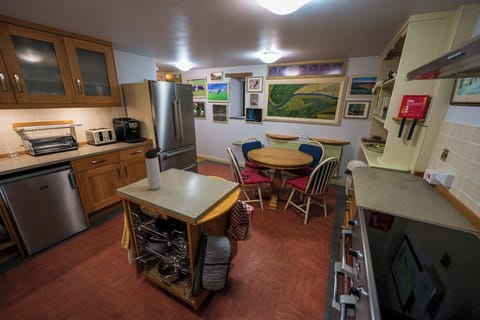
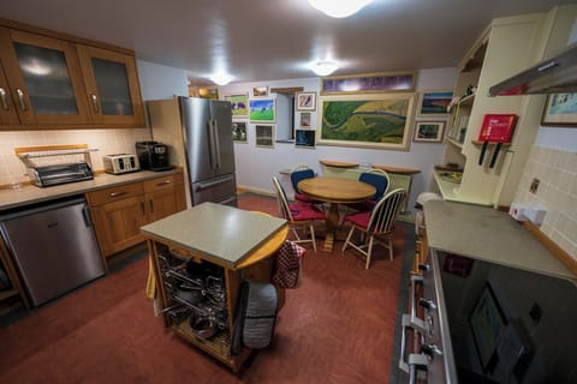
- thermos bottle (155, 168)
